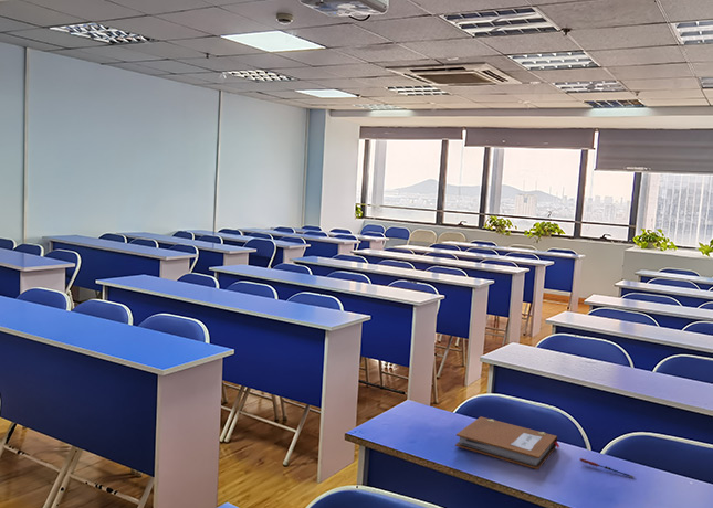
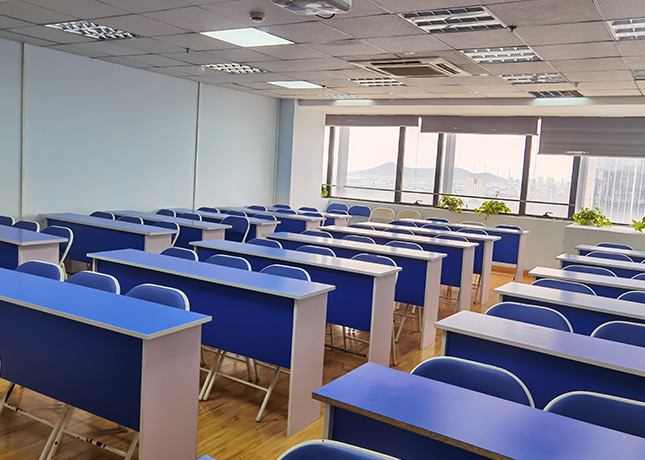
- notebook (510, 441)
- pen (606, 467)
